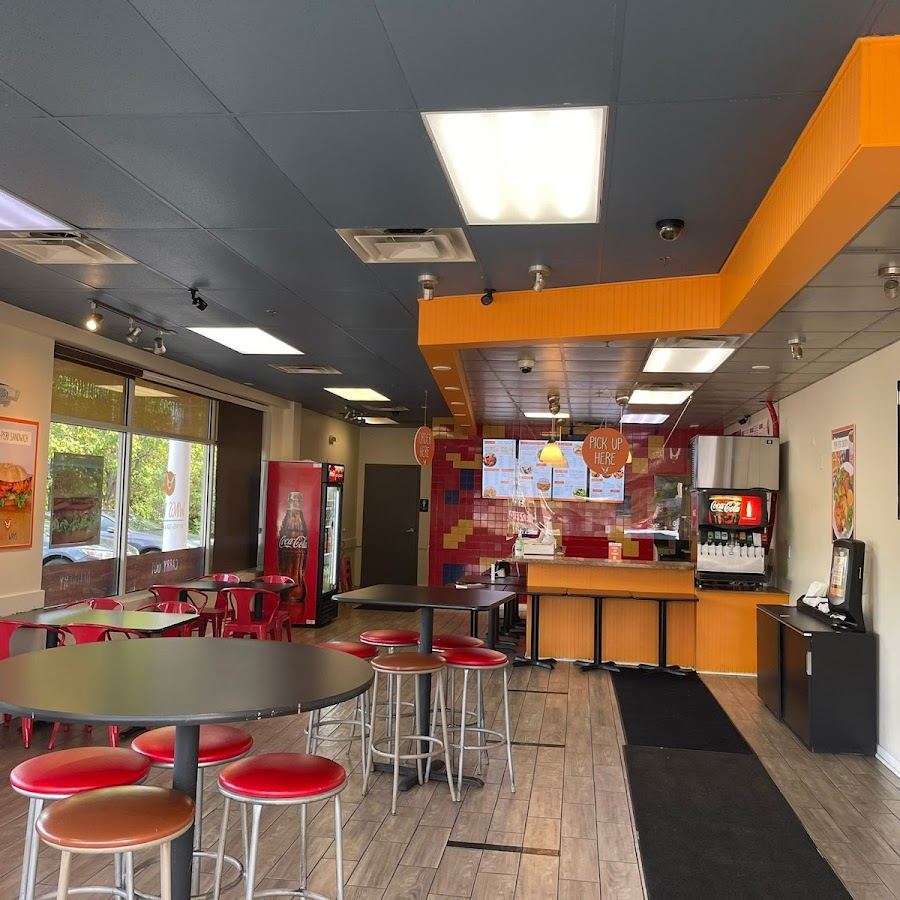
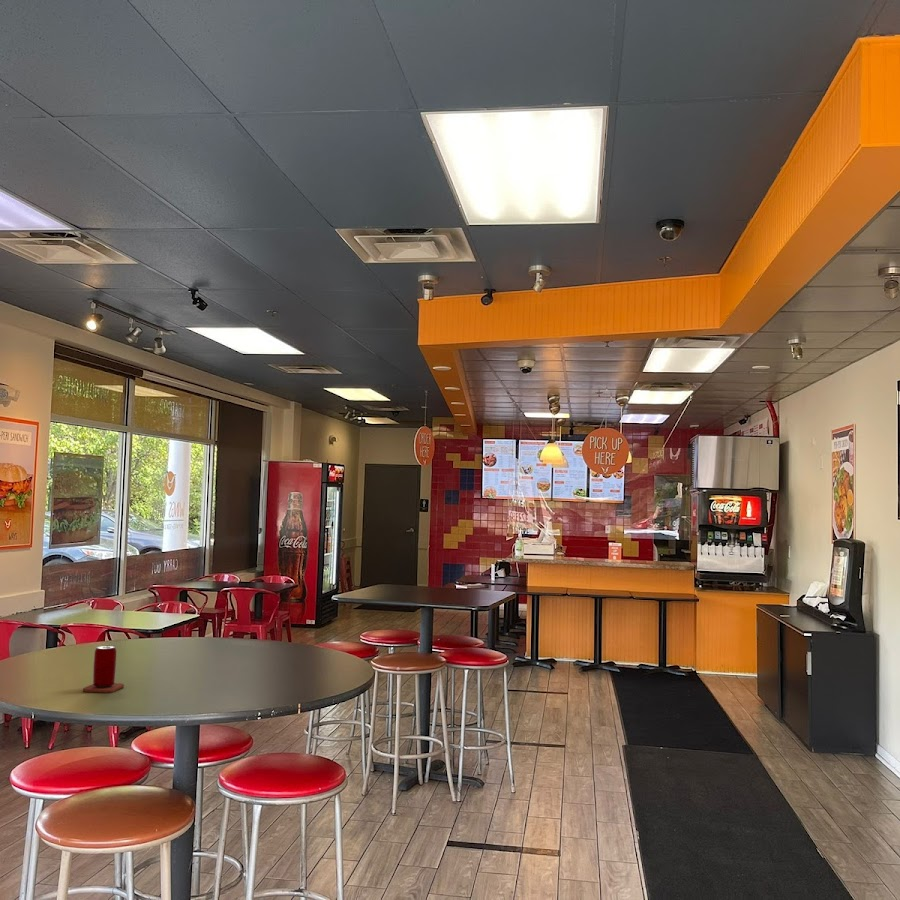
+ beer can (104, 667)
